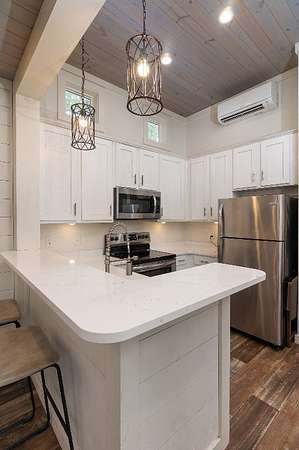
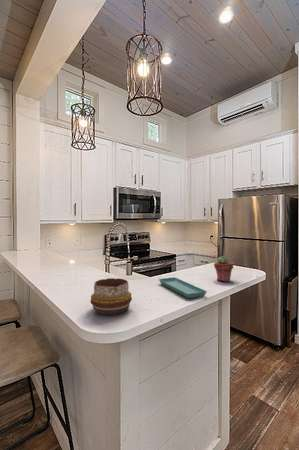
+ potted succulent (223, 268)
+ decorative bowl (111, 295)
+ saucer (180, 286)
